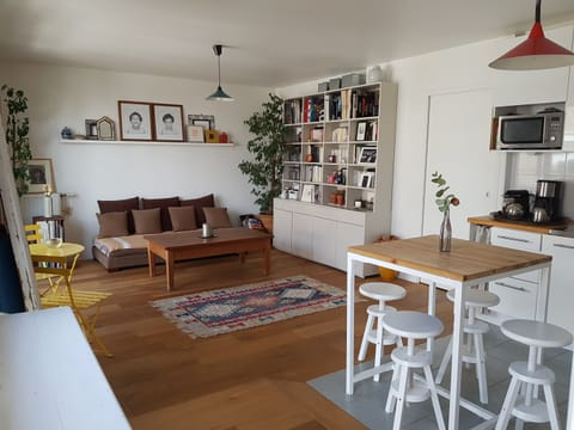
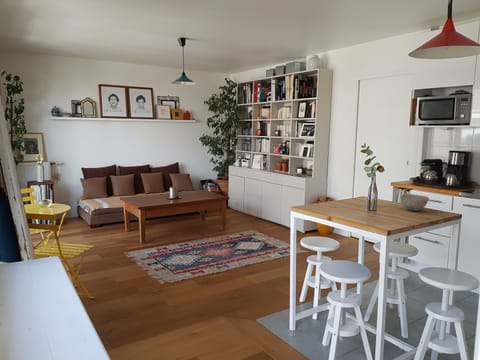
+ bowl (414, 203)
